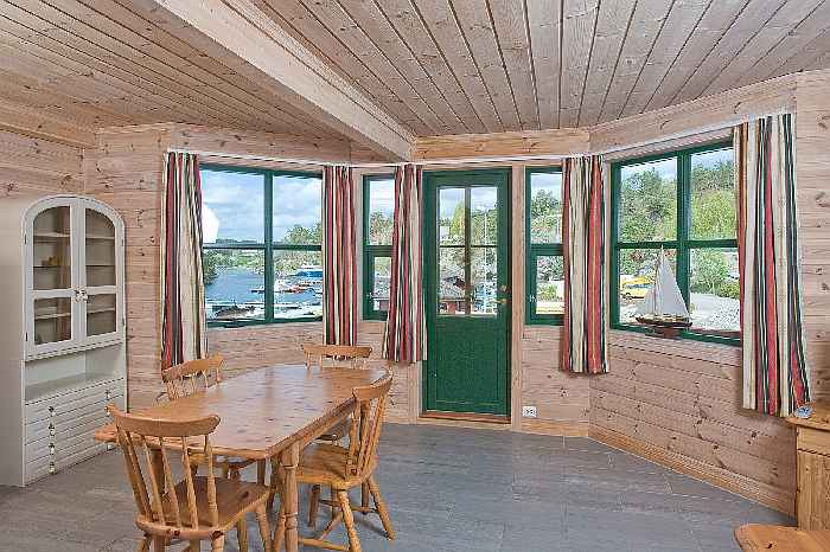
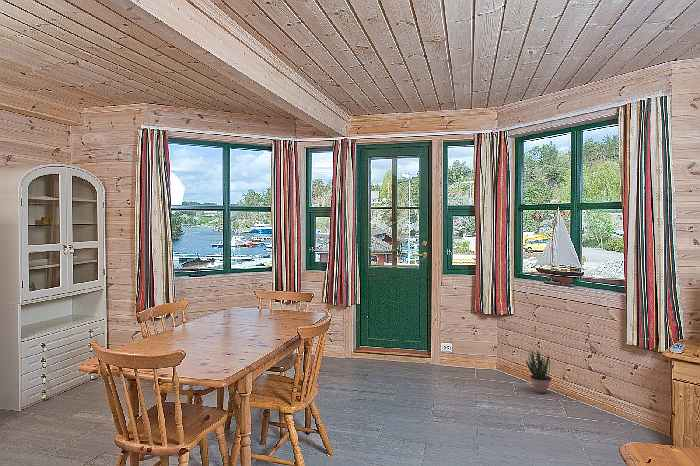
+ potted plant (538, 370)
